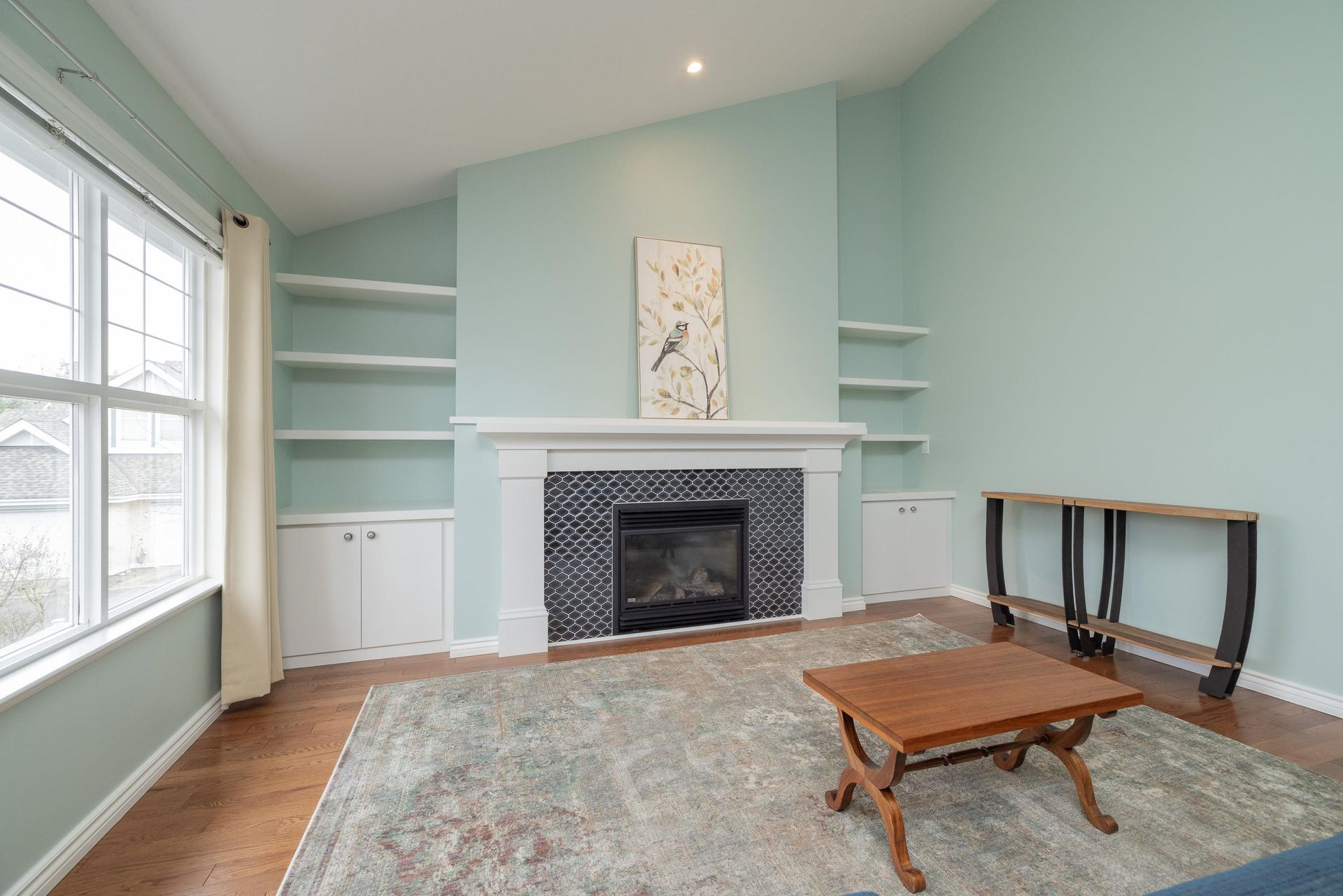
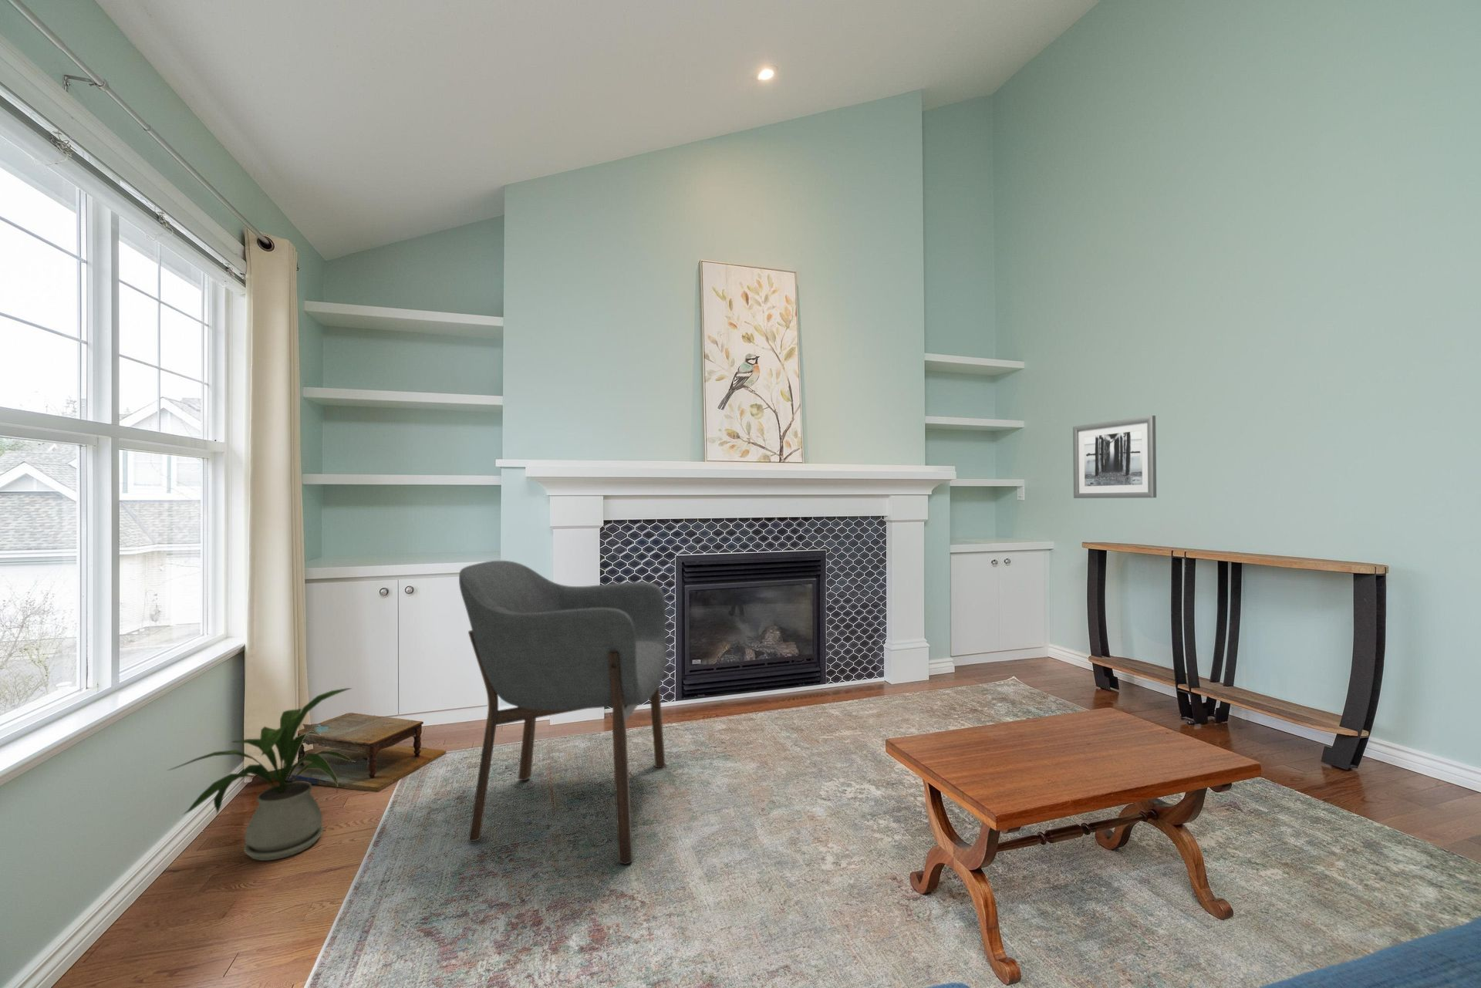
+ armchair (568, 685)
+ footstool (358, 743)
+ wall art (1112, 460)
+ house plant (269, 772)
